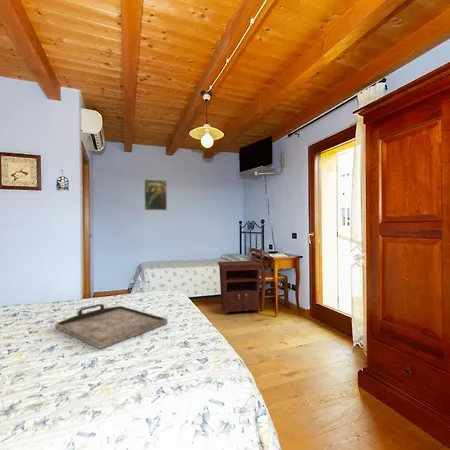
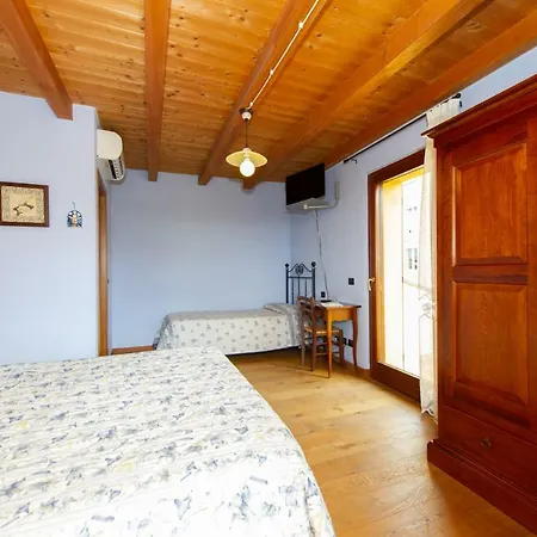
- nightstand (239, 286)
- serving tray (112, 319)
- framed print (155, 195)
